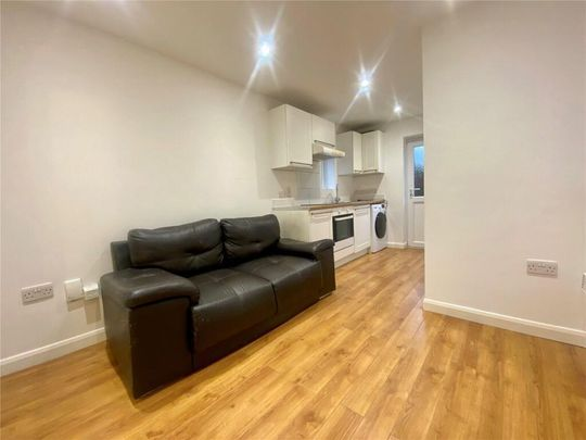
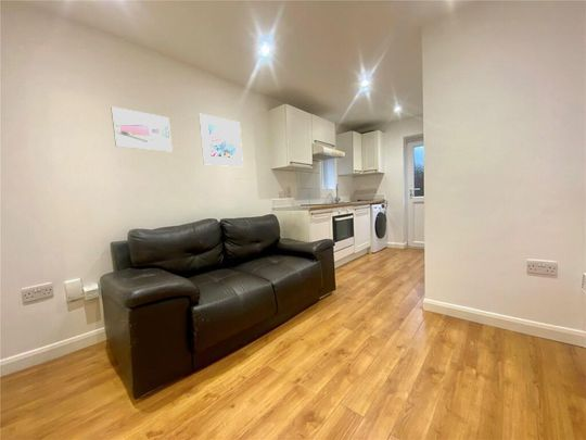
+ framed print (222, 141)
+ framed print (143, 130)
